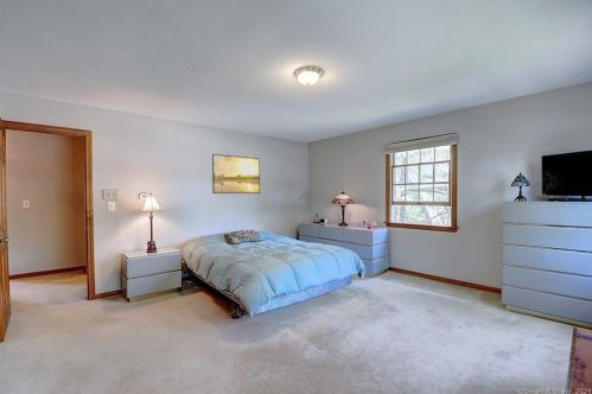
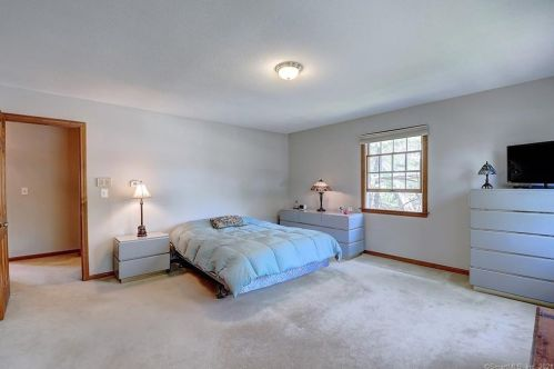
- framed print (237, 174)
